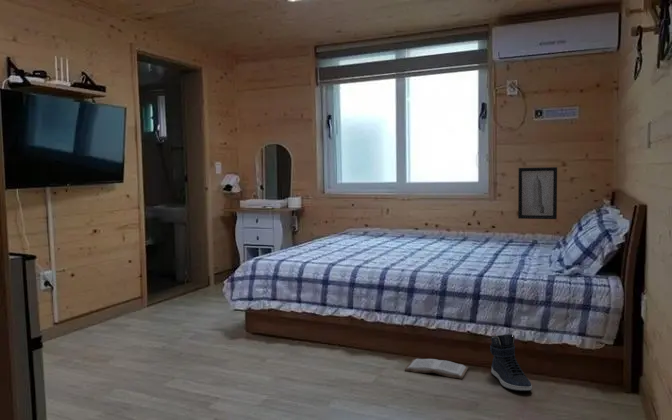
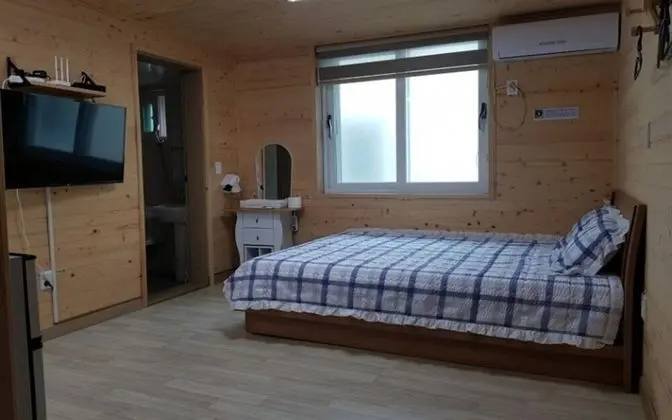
- book (436, 366)
- wall art (537, 193)
- sneaker (510, 359)
